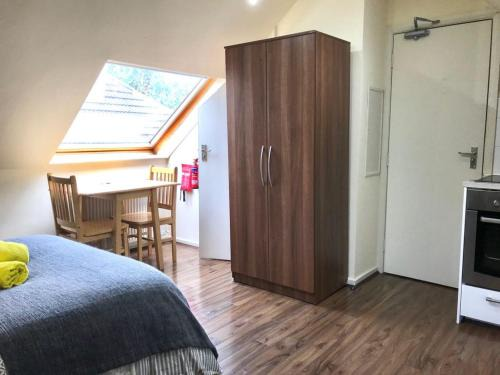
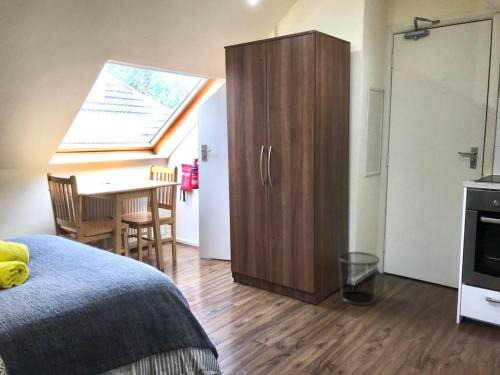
+ waste bin (358, 277)
